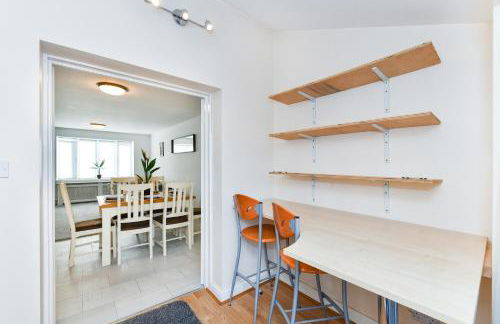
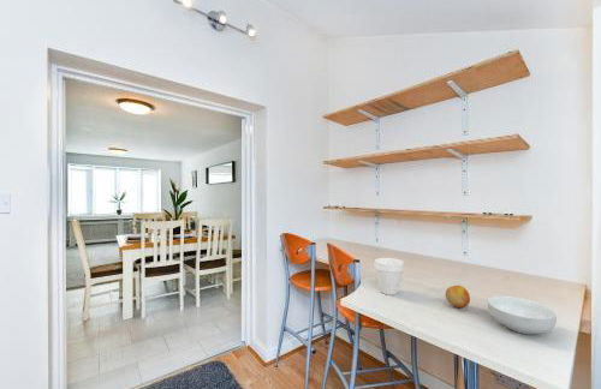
+ fruit (457, 295)
+ cereal bowl (519, 316)
+ cup (388, 276)
